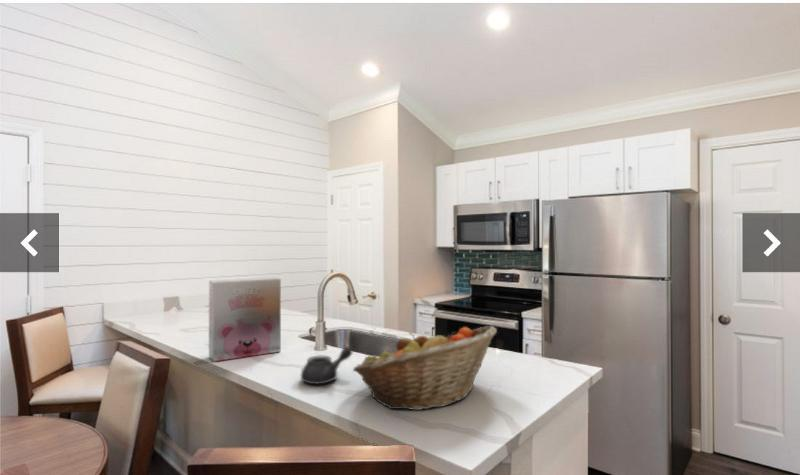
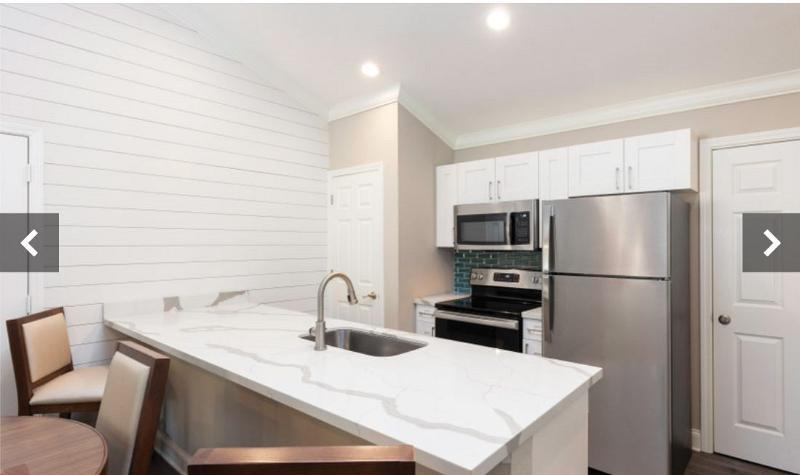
- teapot (329, 364)
- cereal box (245, 316)
- fruit basket (428, 359)
